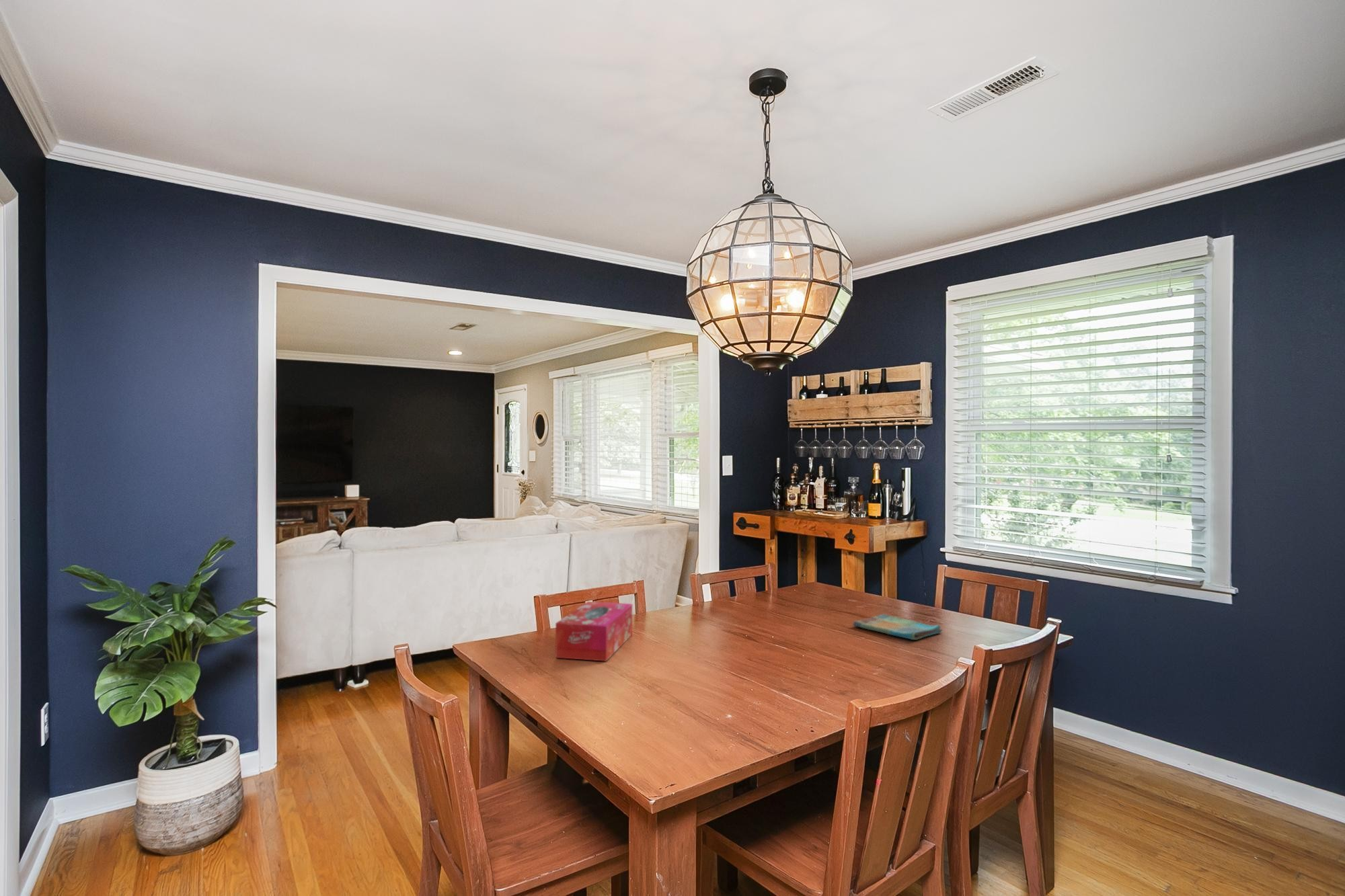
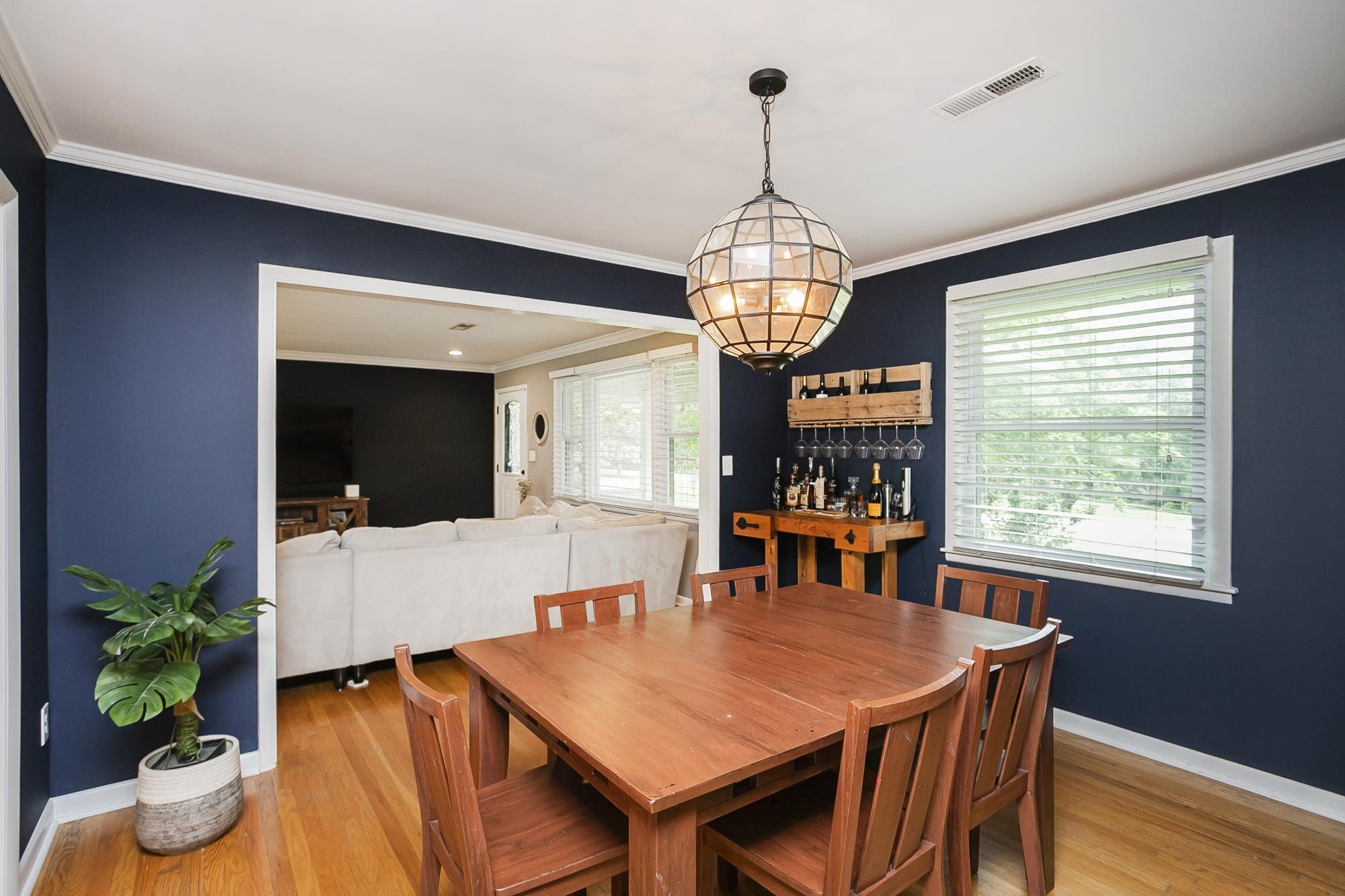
- tissue box (596, 629)
- dish towel (896, 626)
